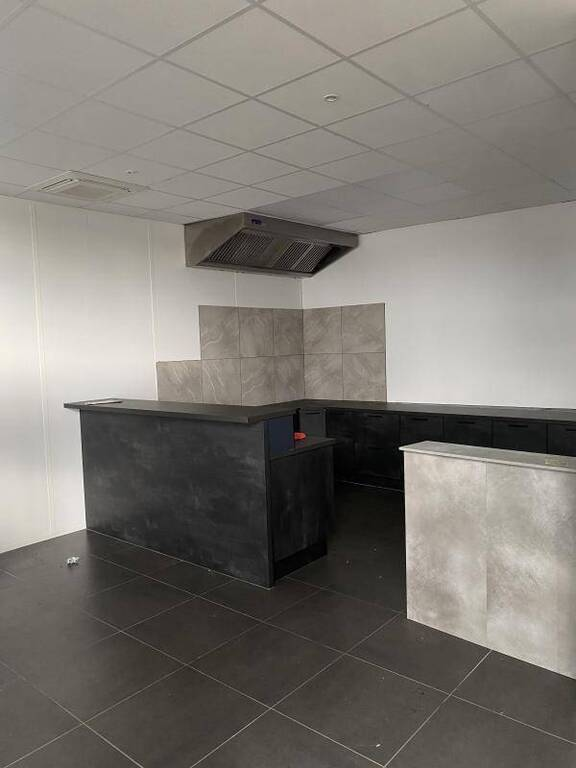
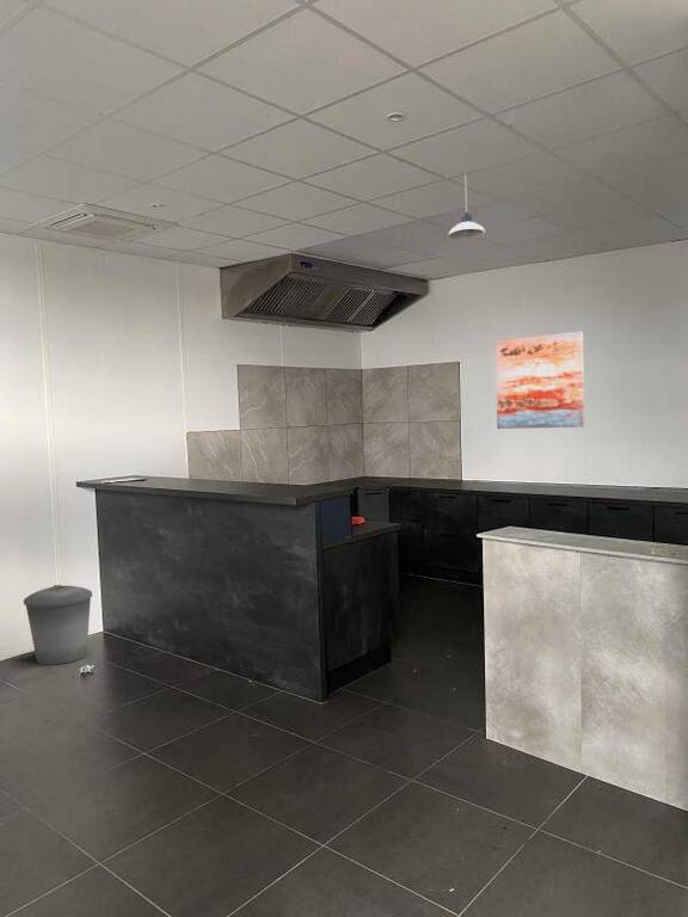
+ wall art (538, 382)
+ trash can (60, 621)
+ pendant light (466, 204)
